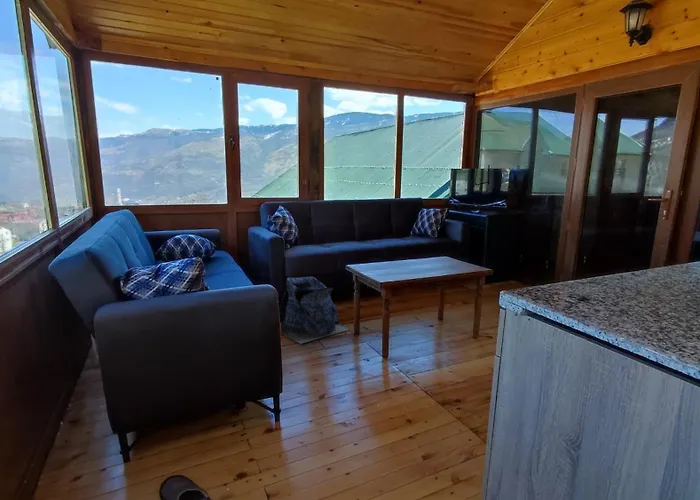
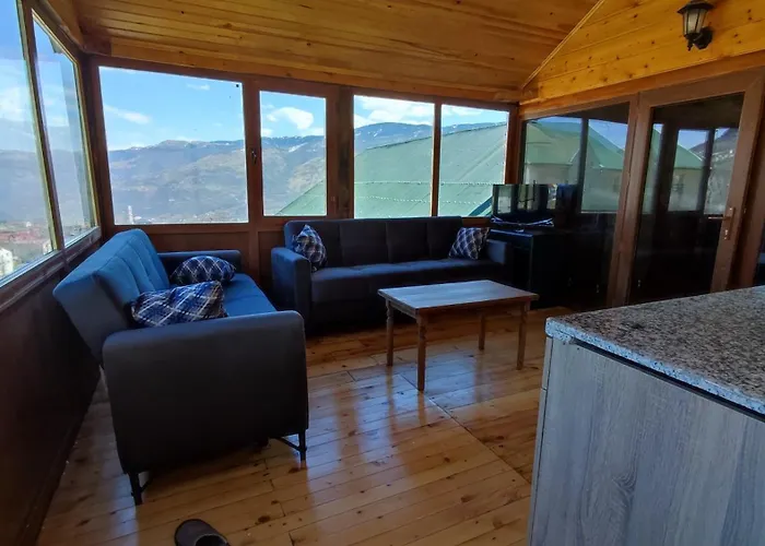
- backpack (310, 304)
